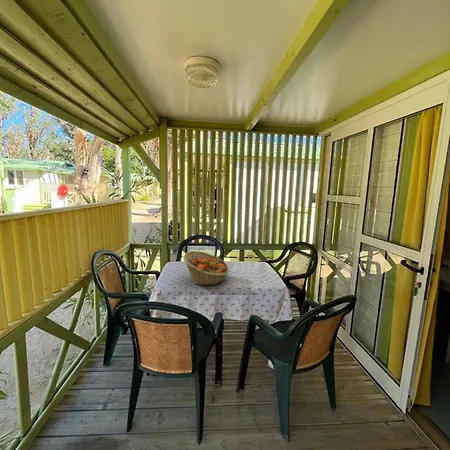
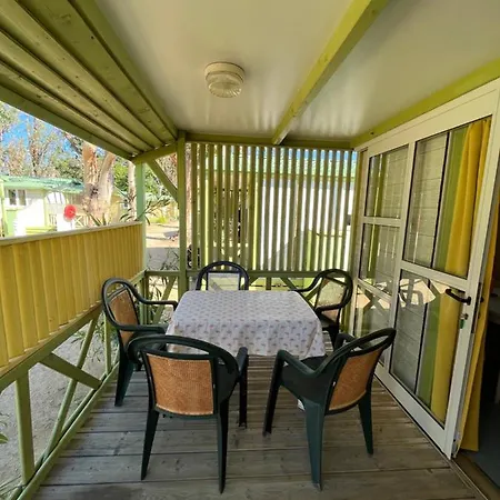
- fruit basket (206, 266)
